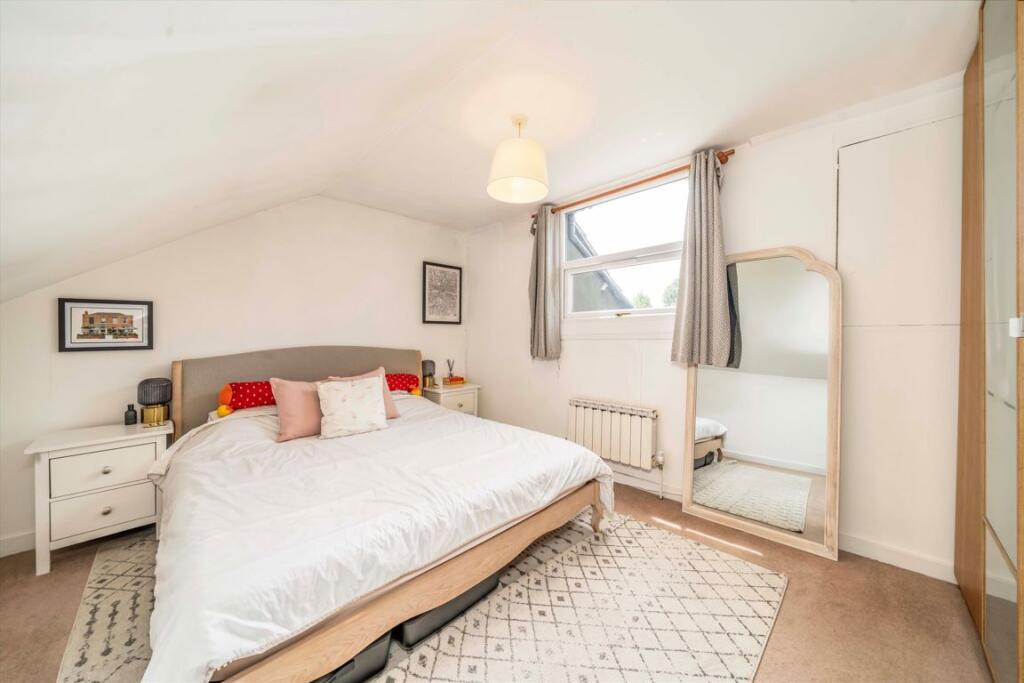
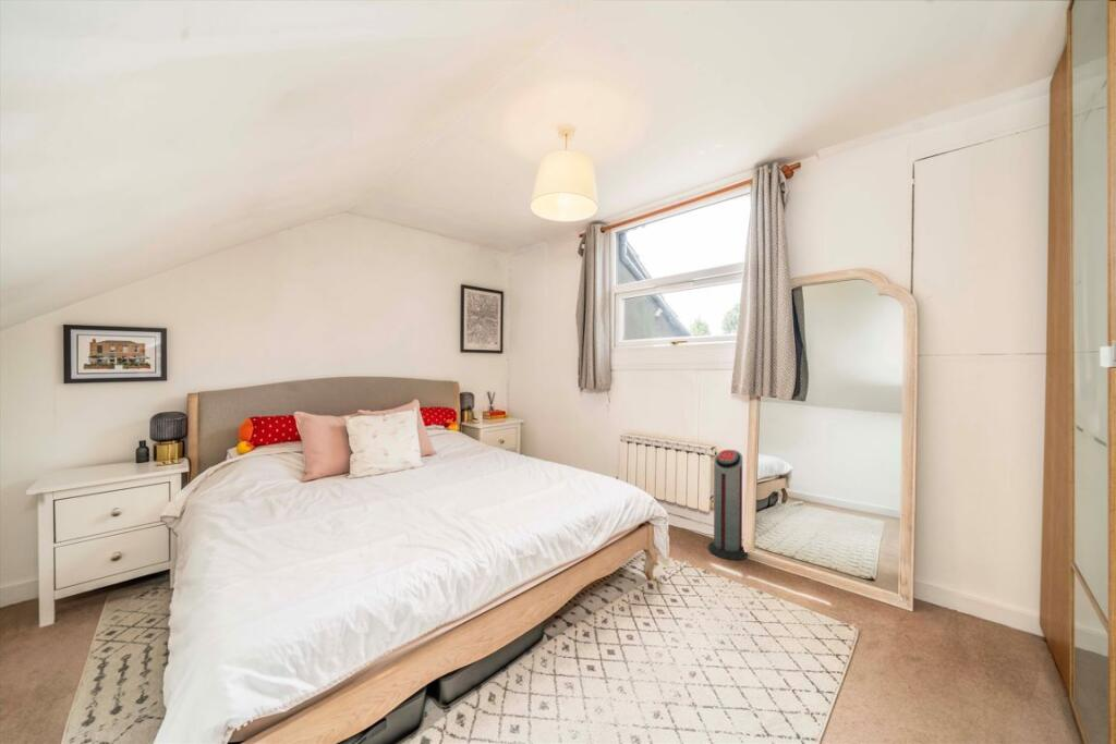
+ air purifier (727, 500)
